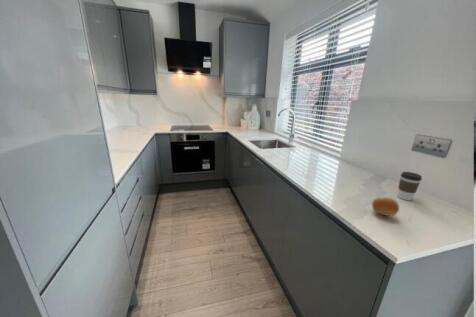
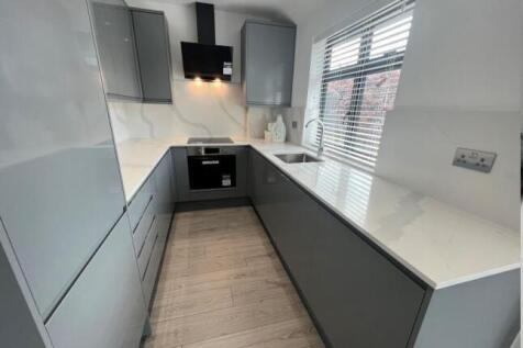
- fruit (385, 206)
- coffee cup (408, 186)
